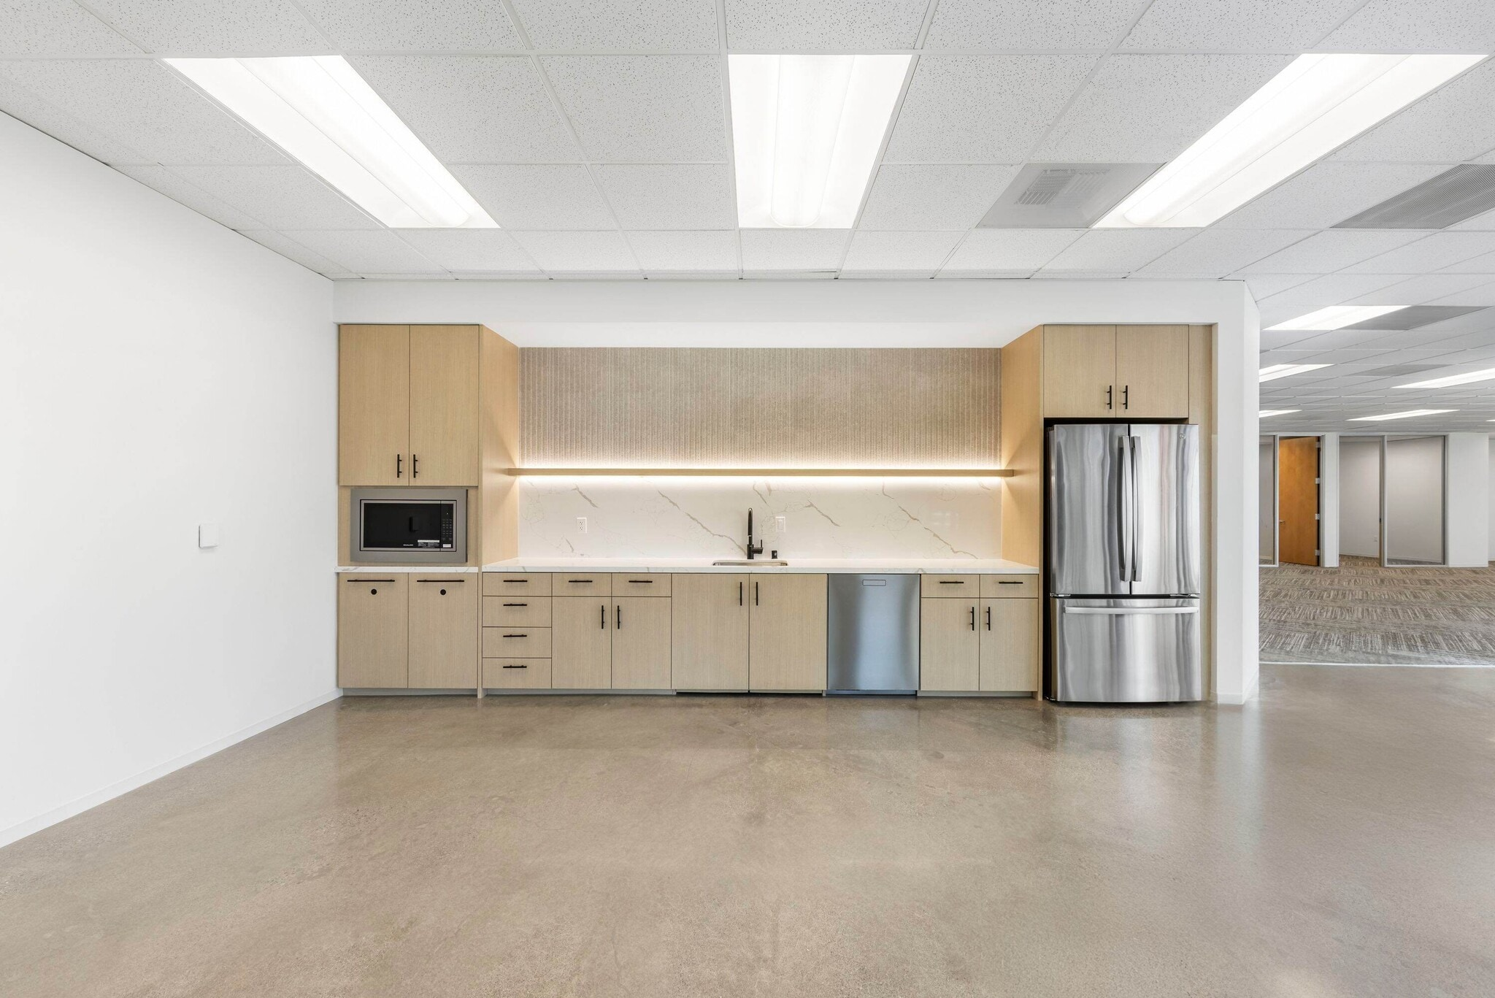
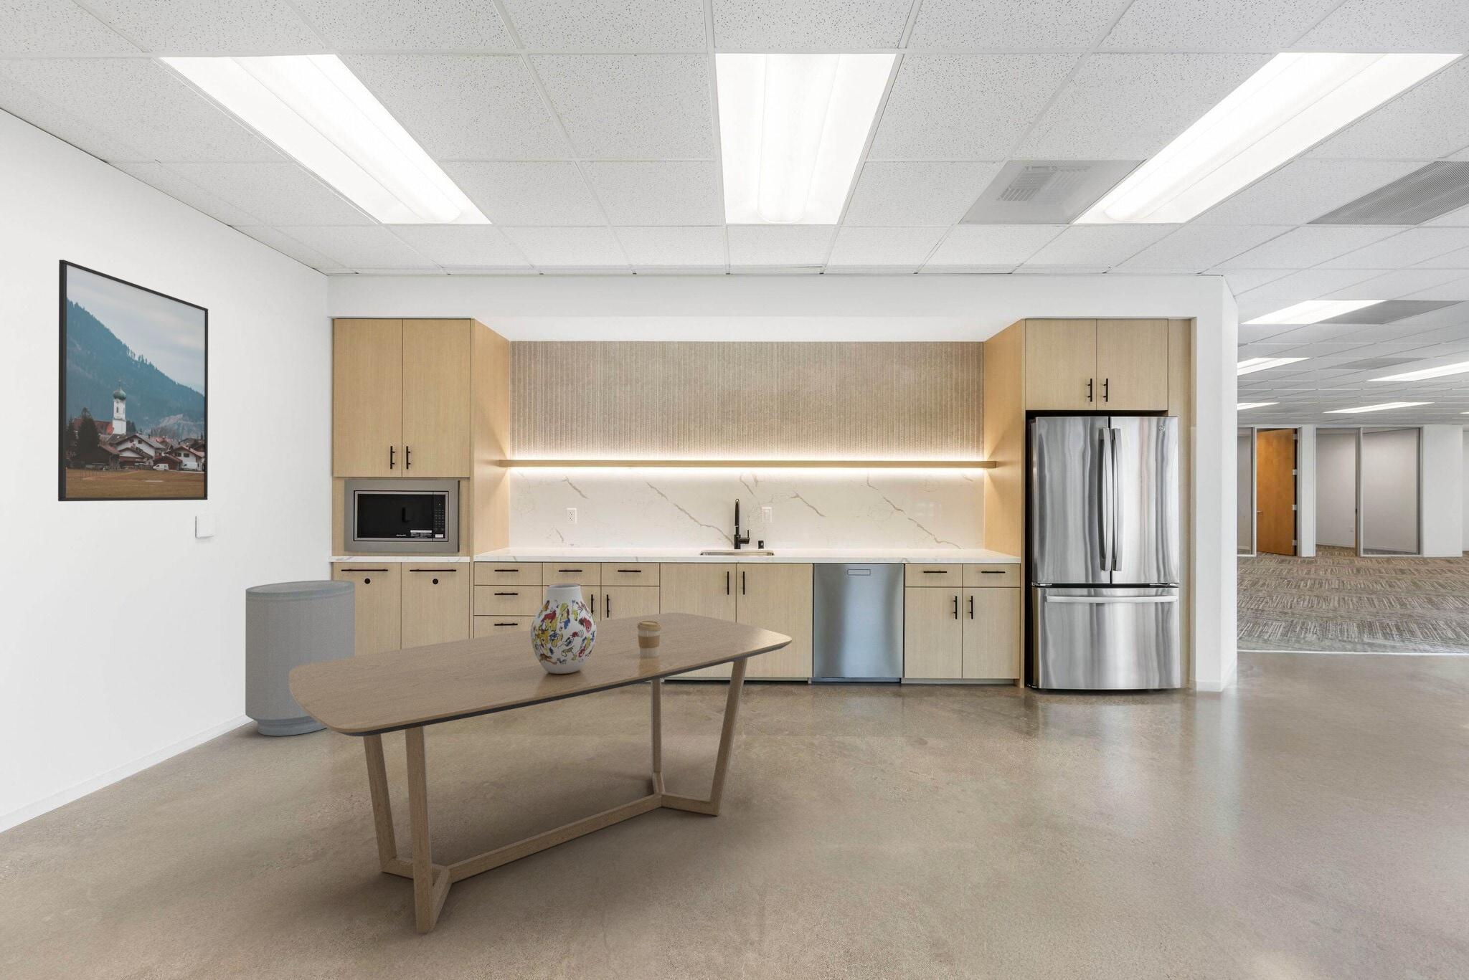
+ dining table (558, 700)
+ vase (563, 628)
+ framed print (141, 394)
+ coffee cup (649, 638)
+ trash can (302, 654)
